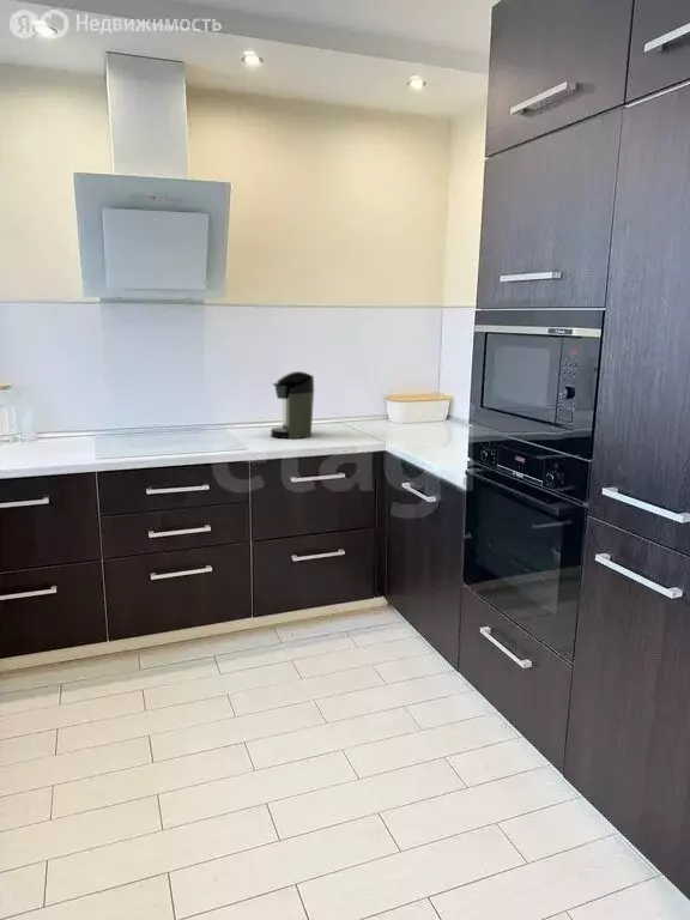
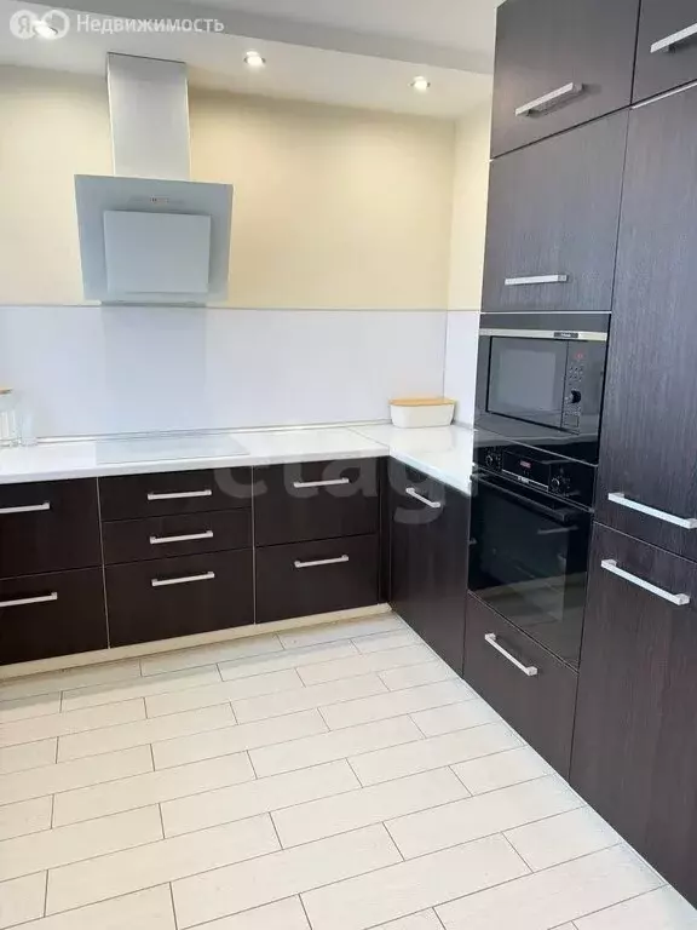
- coffee maker (292, 401)
